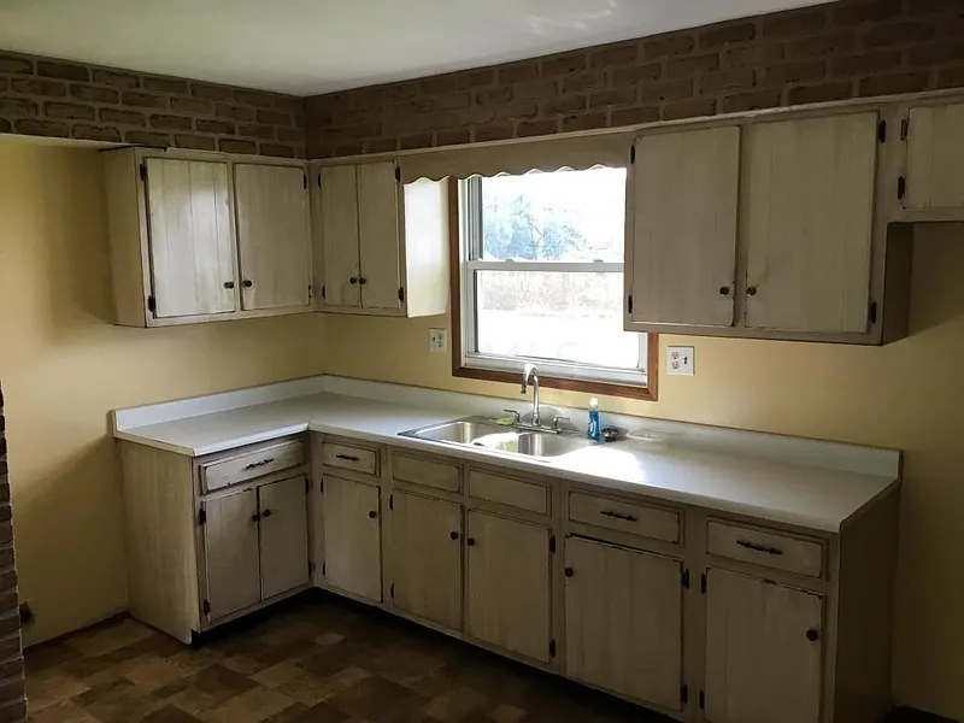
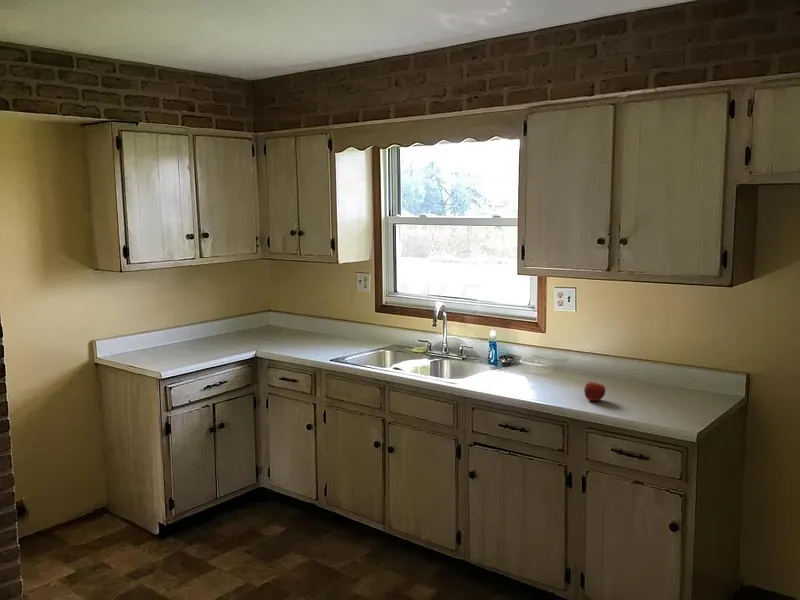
+ fruit (594, 390)
